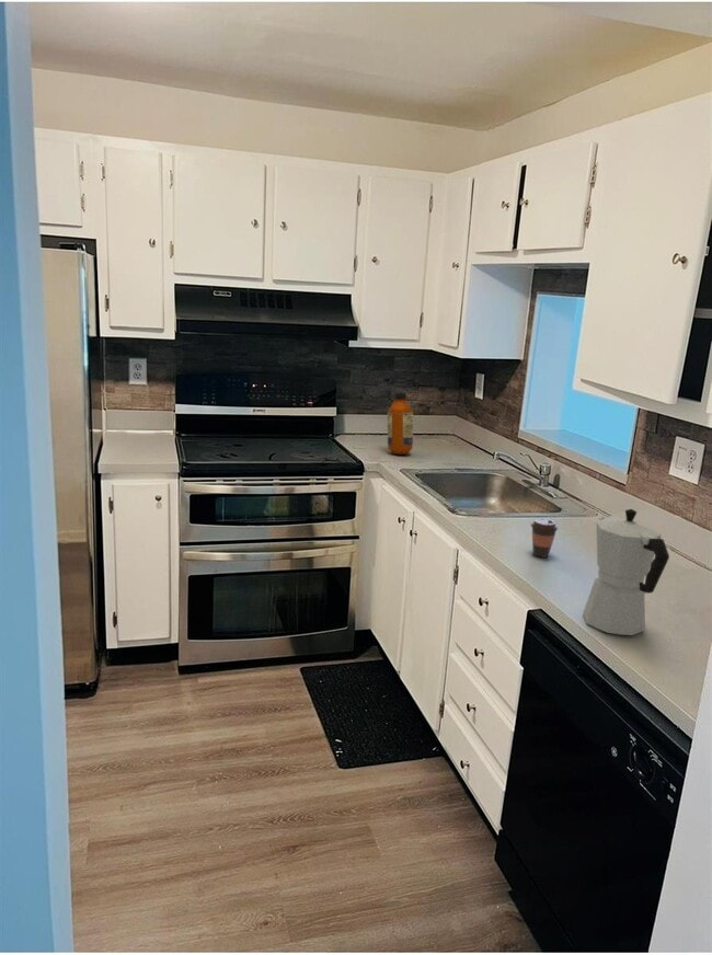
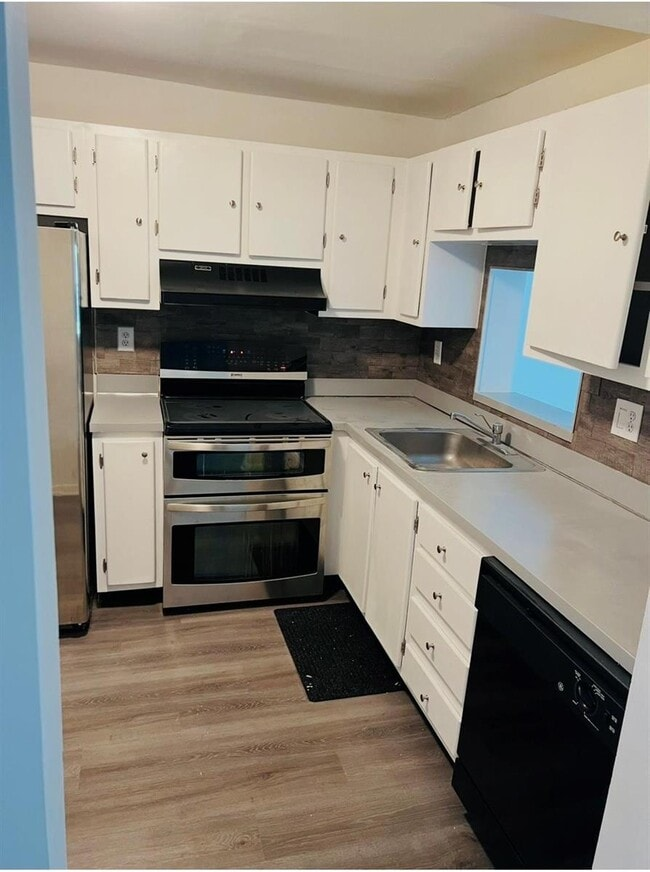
- coffee cup (542, 538)
- bottle (400, 423)
- moka pot (625, 569)
